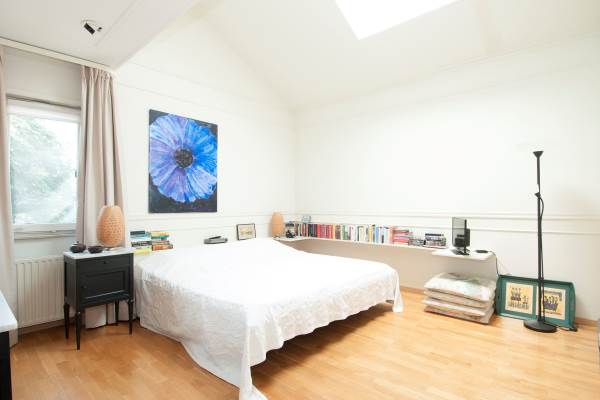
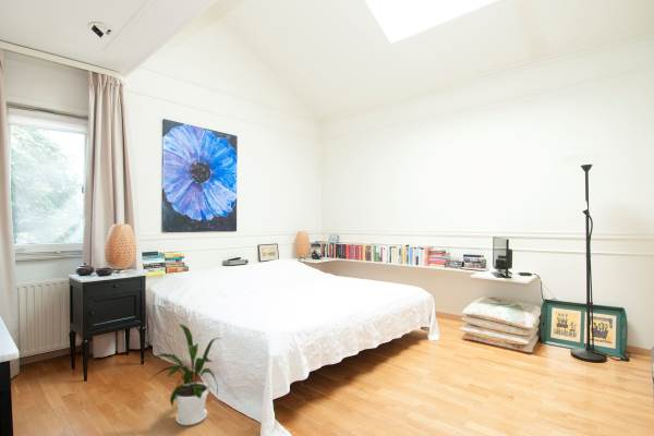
+ house plant (189, 374)
